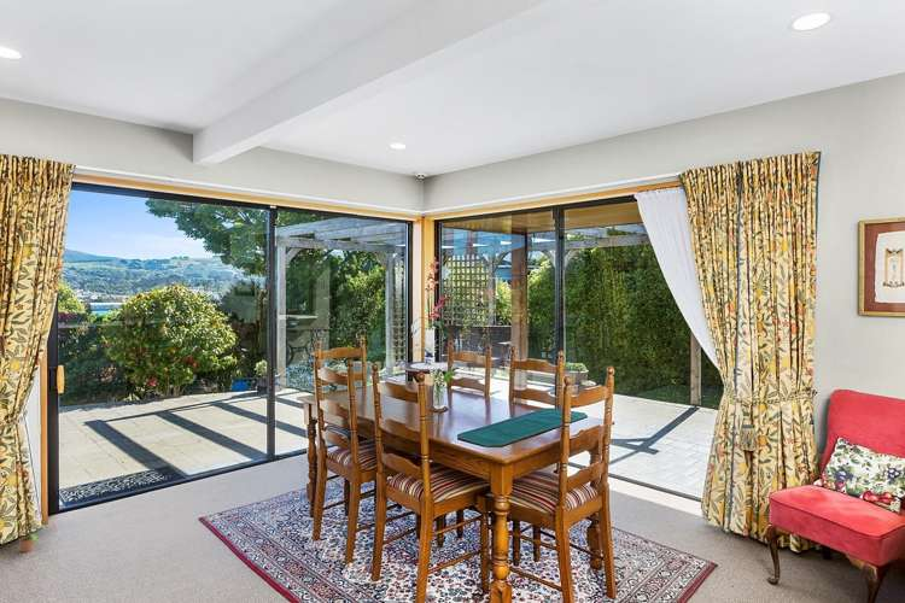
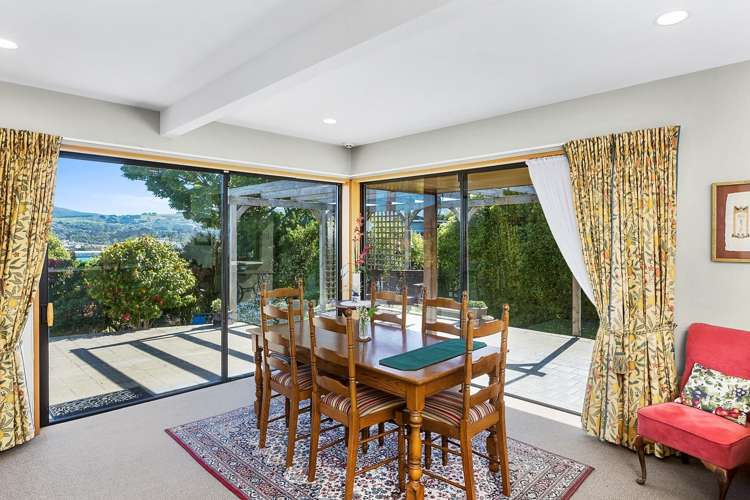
- potted plant (24, 526)
